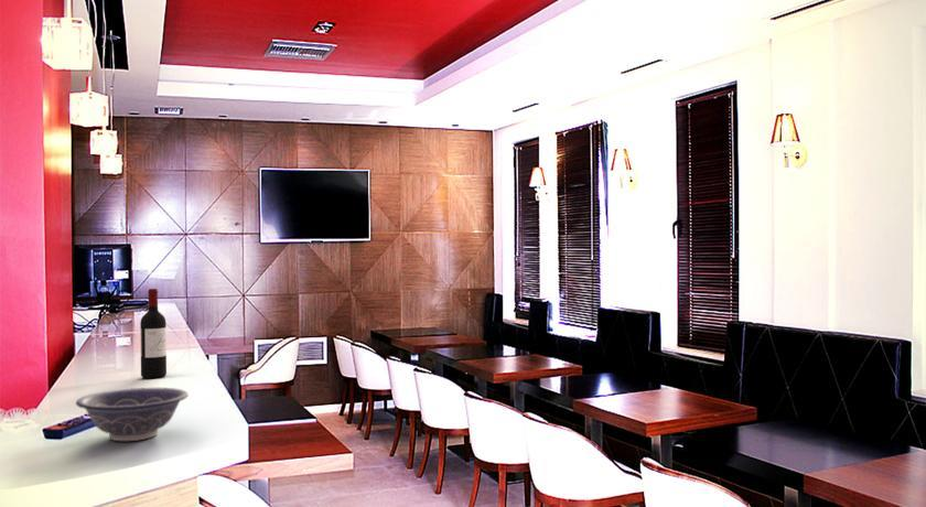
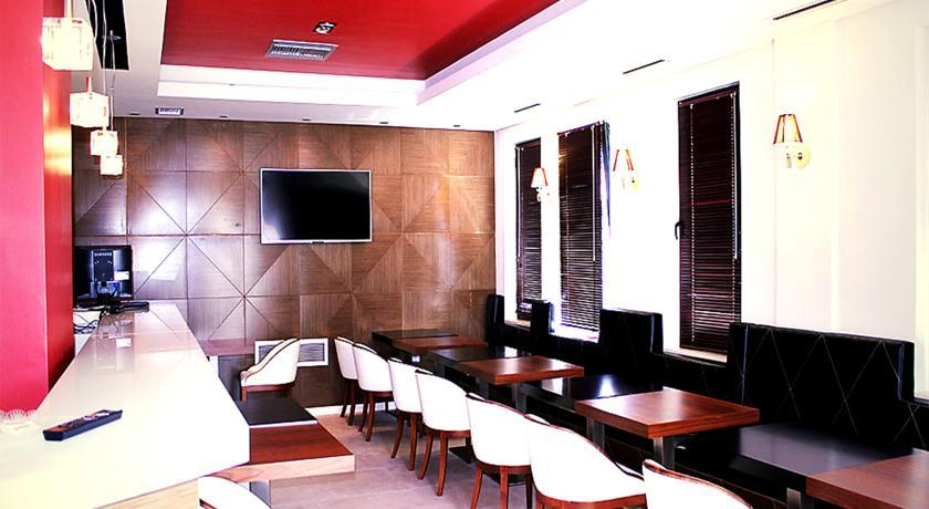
- decorative bowl (133, 416)
- wine bottle (153, 332)
